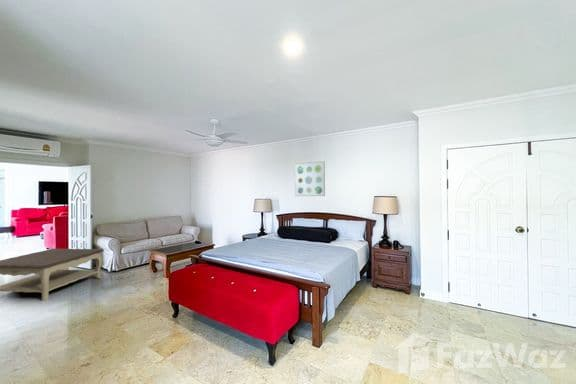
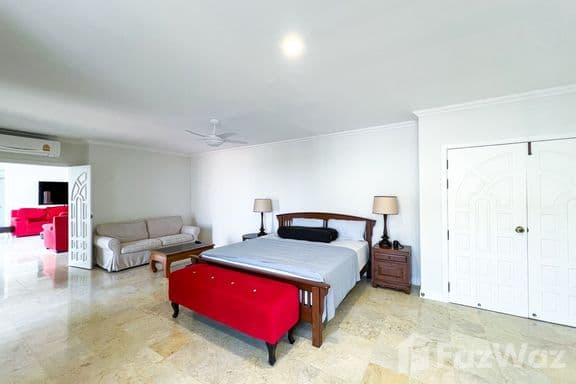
- coffee table (49, 271)
- wall art (309, 179)
